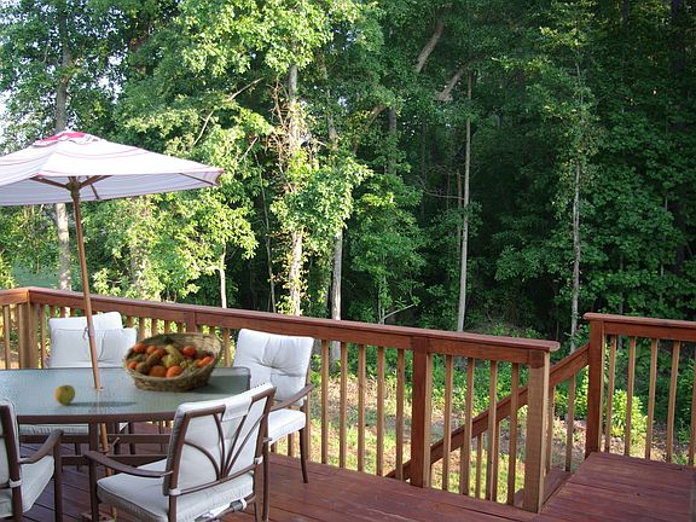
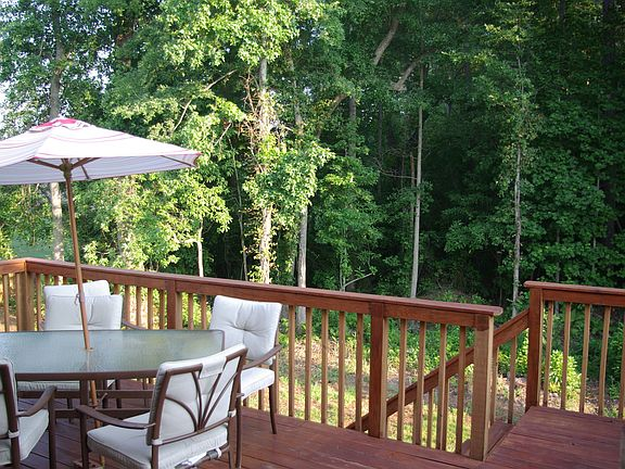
- apple (65, 394)
- fruit basket (173, 361)
